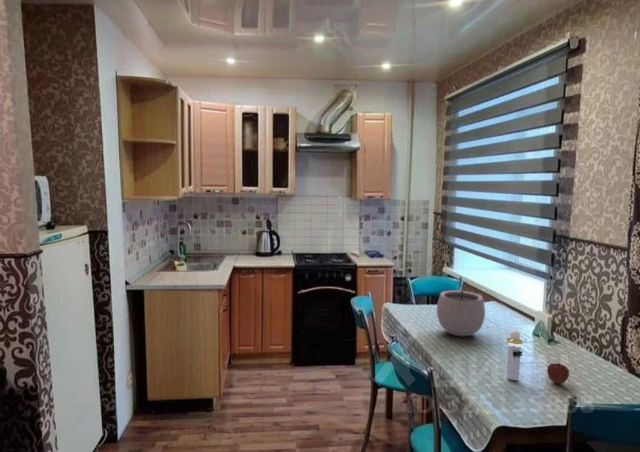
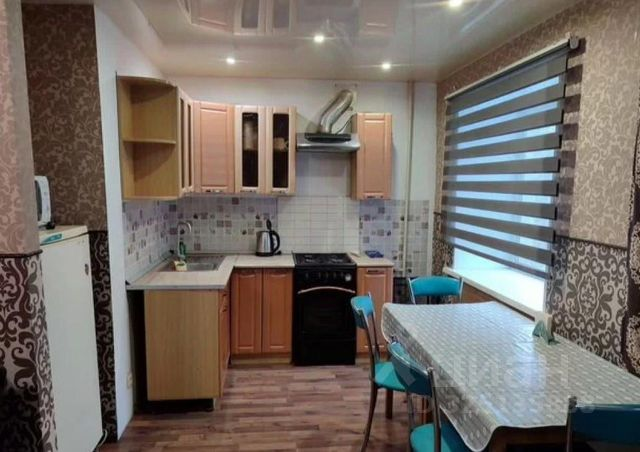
- perfume bottle (513, 355)
- fruit (558, 373)
- plant pot (460, 306)
